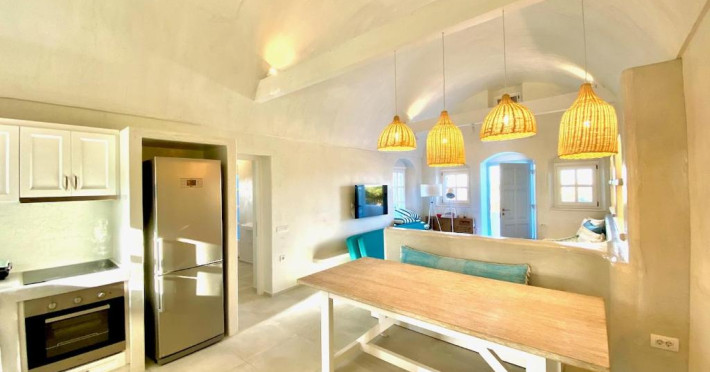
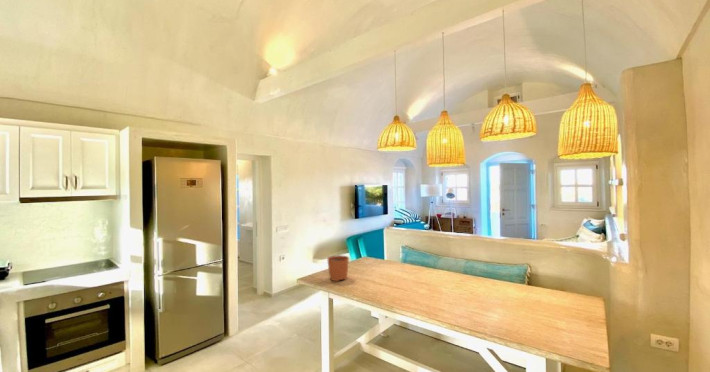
+ plant pot (338, 263)
